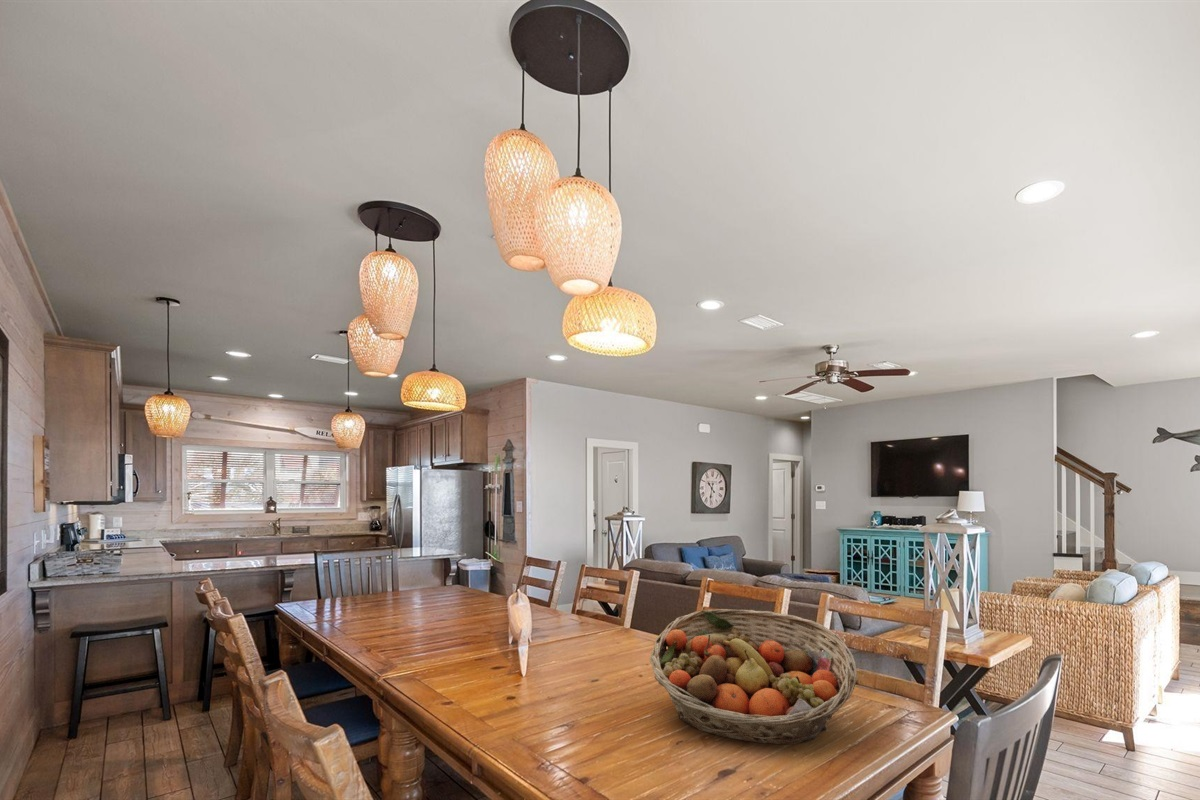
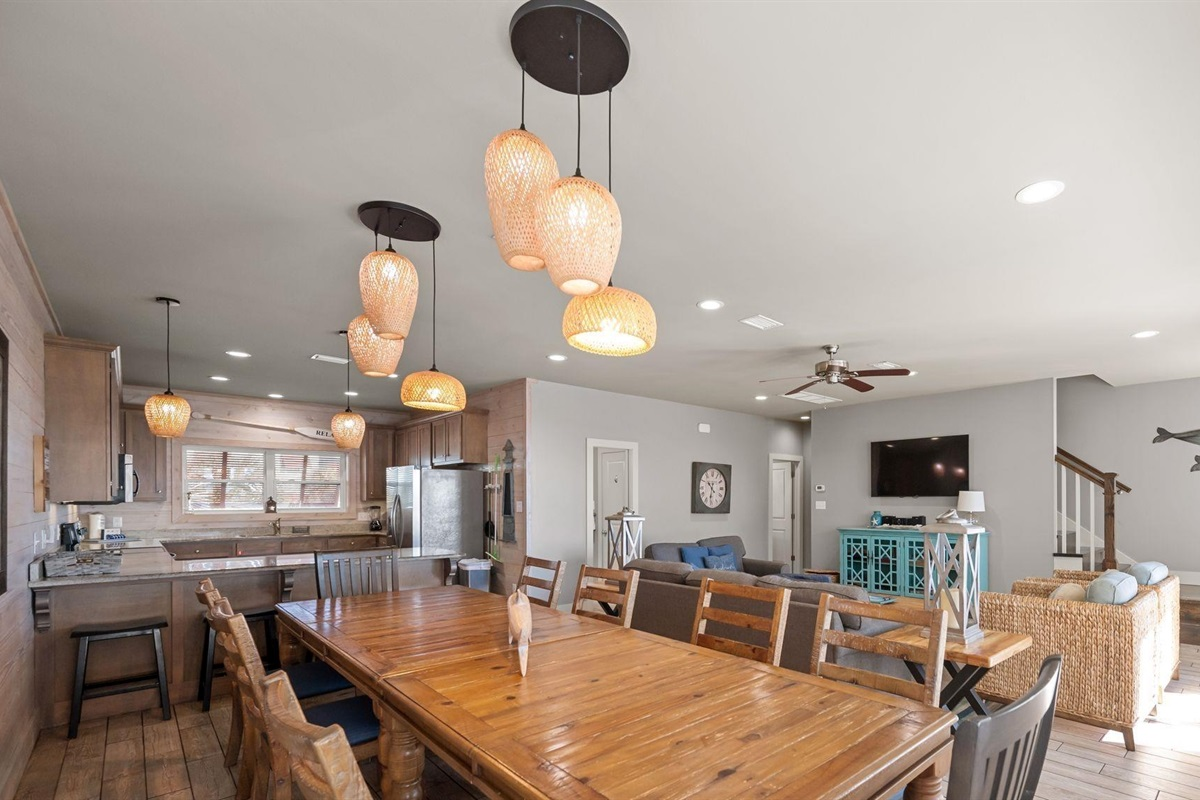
- fruit basket (749, 672)
